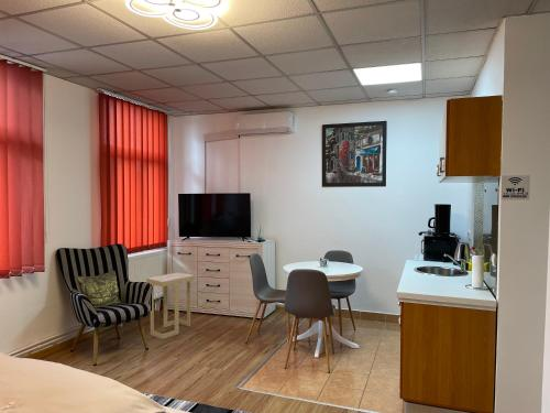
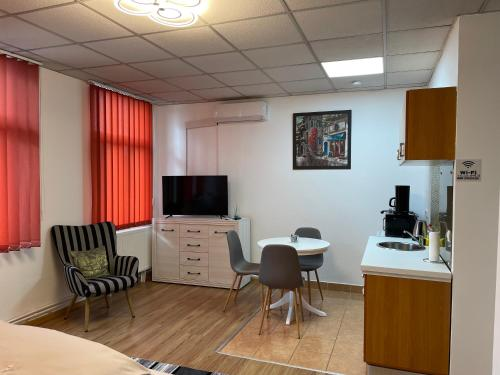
- side table (166, 303)
